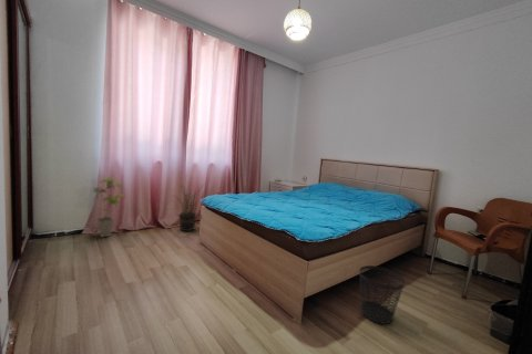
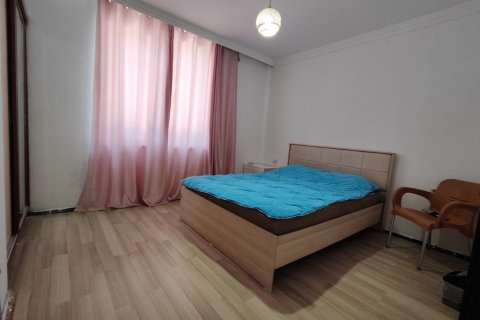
- potted plant (186, 206)
- wastebasket (378, 294)
- house plant (110, 206)
